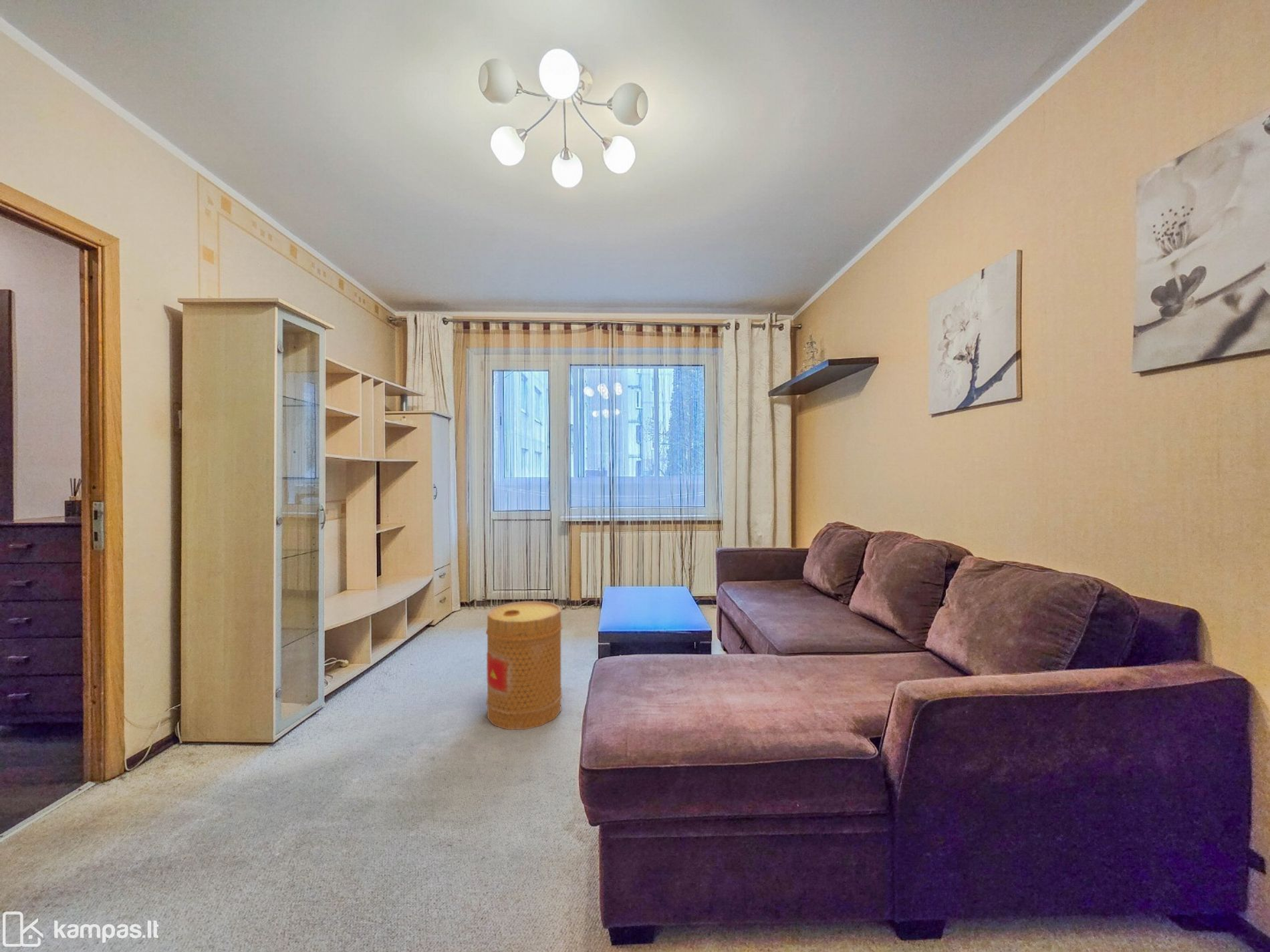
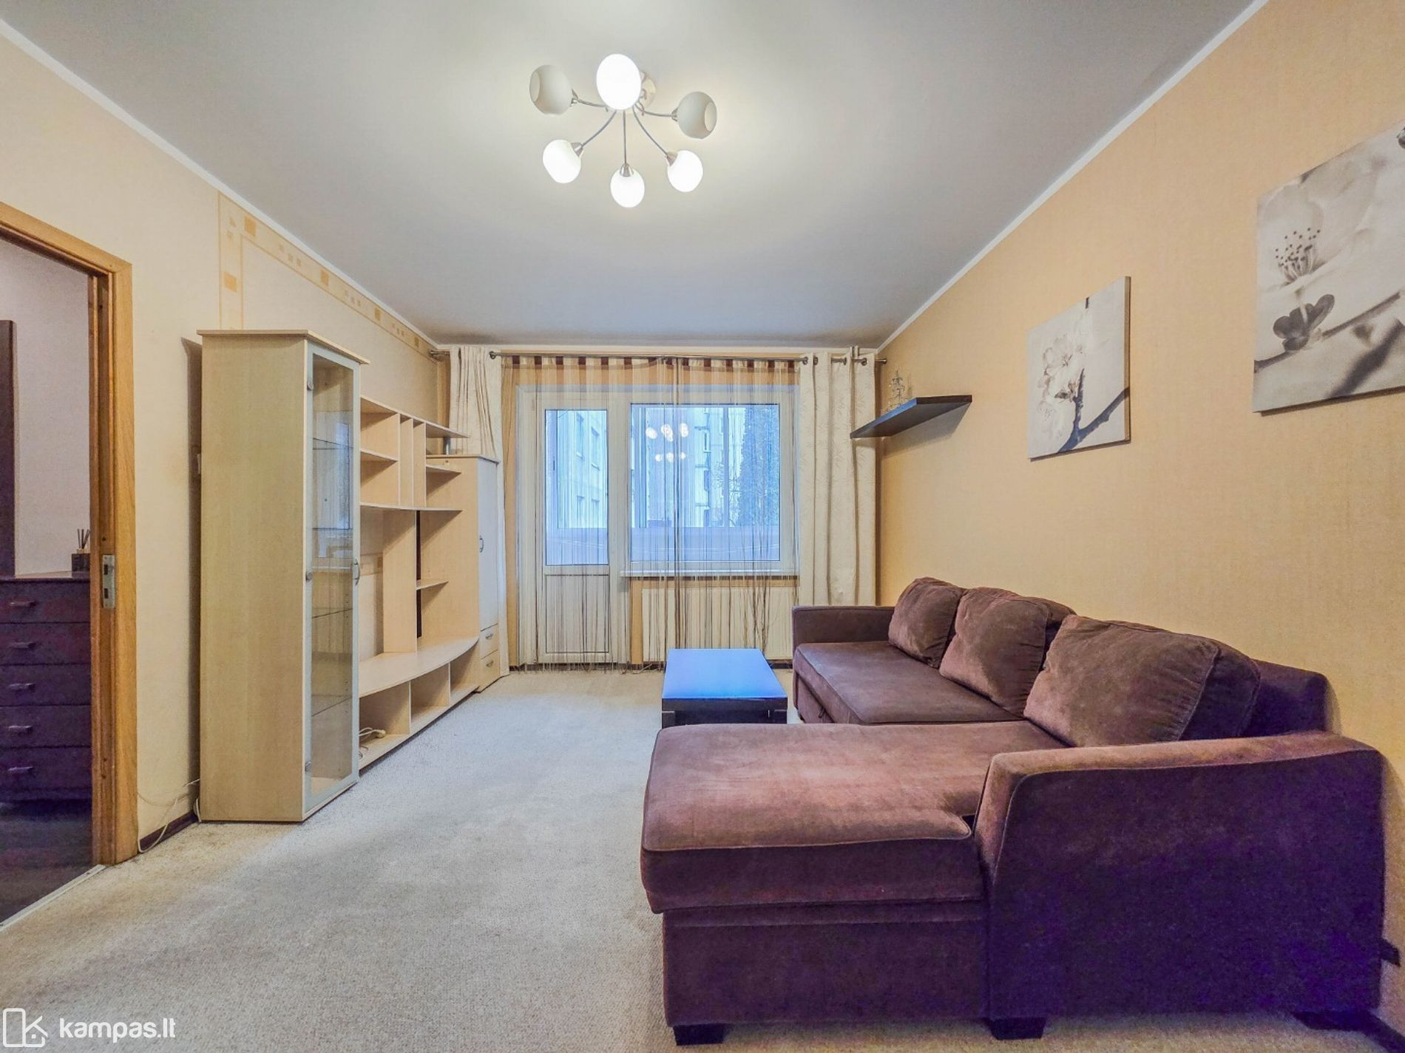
- basket (525, 660)
